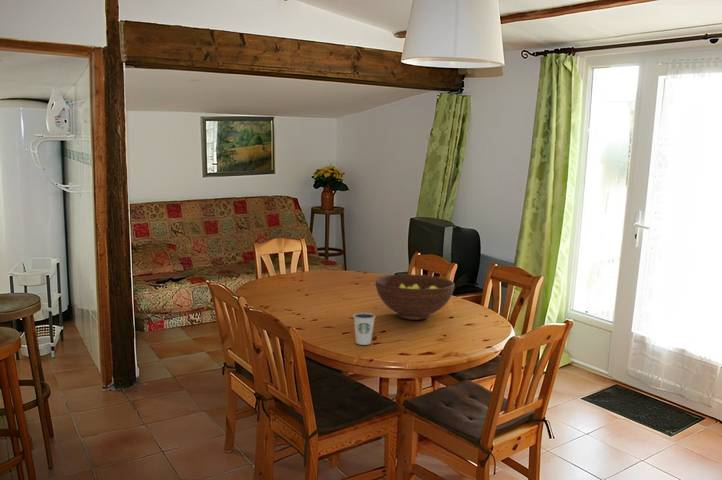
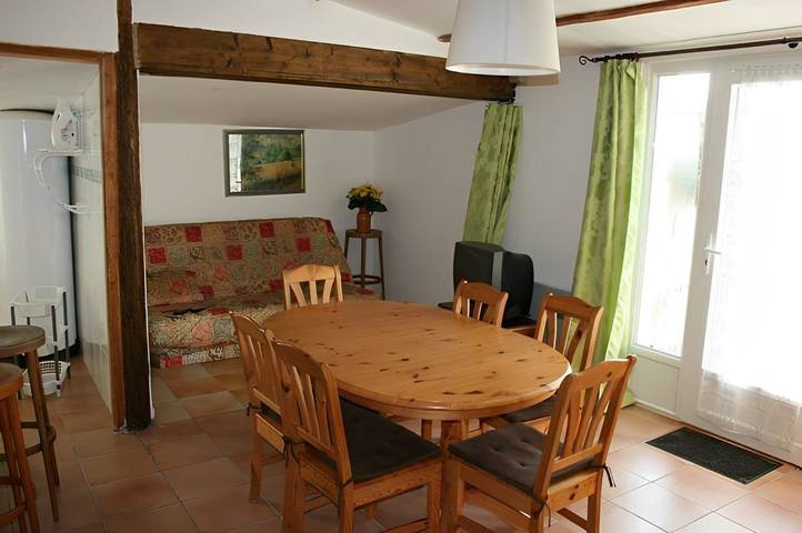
- dixie cup (363, 329)
- fruit bowl (414, 299)
